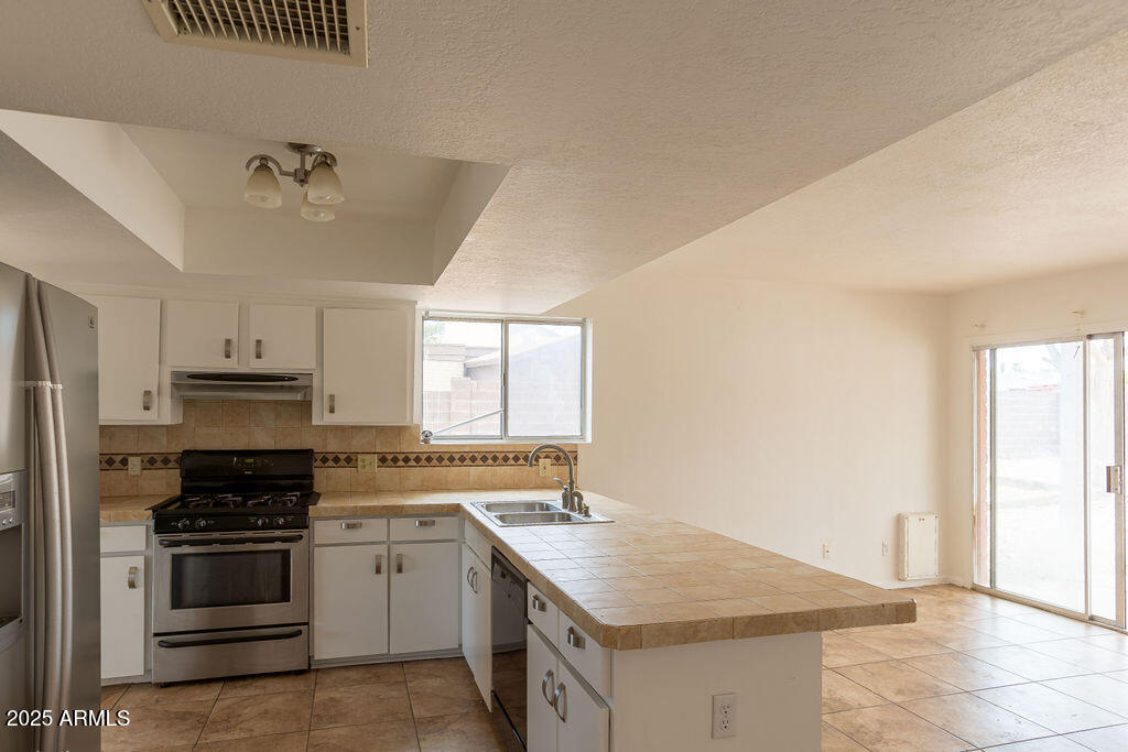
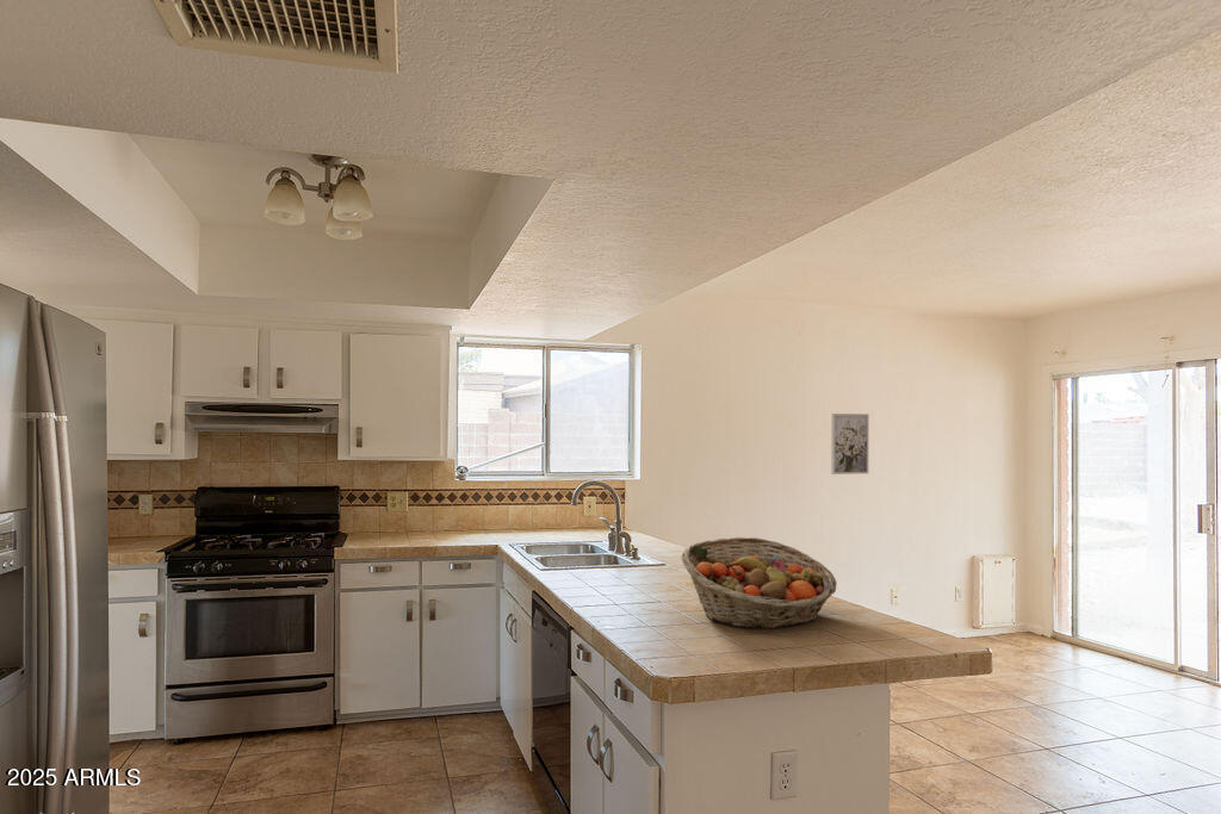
+ fruit basket (757, 580)
+ wall art (850, 443)
